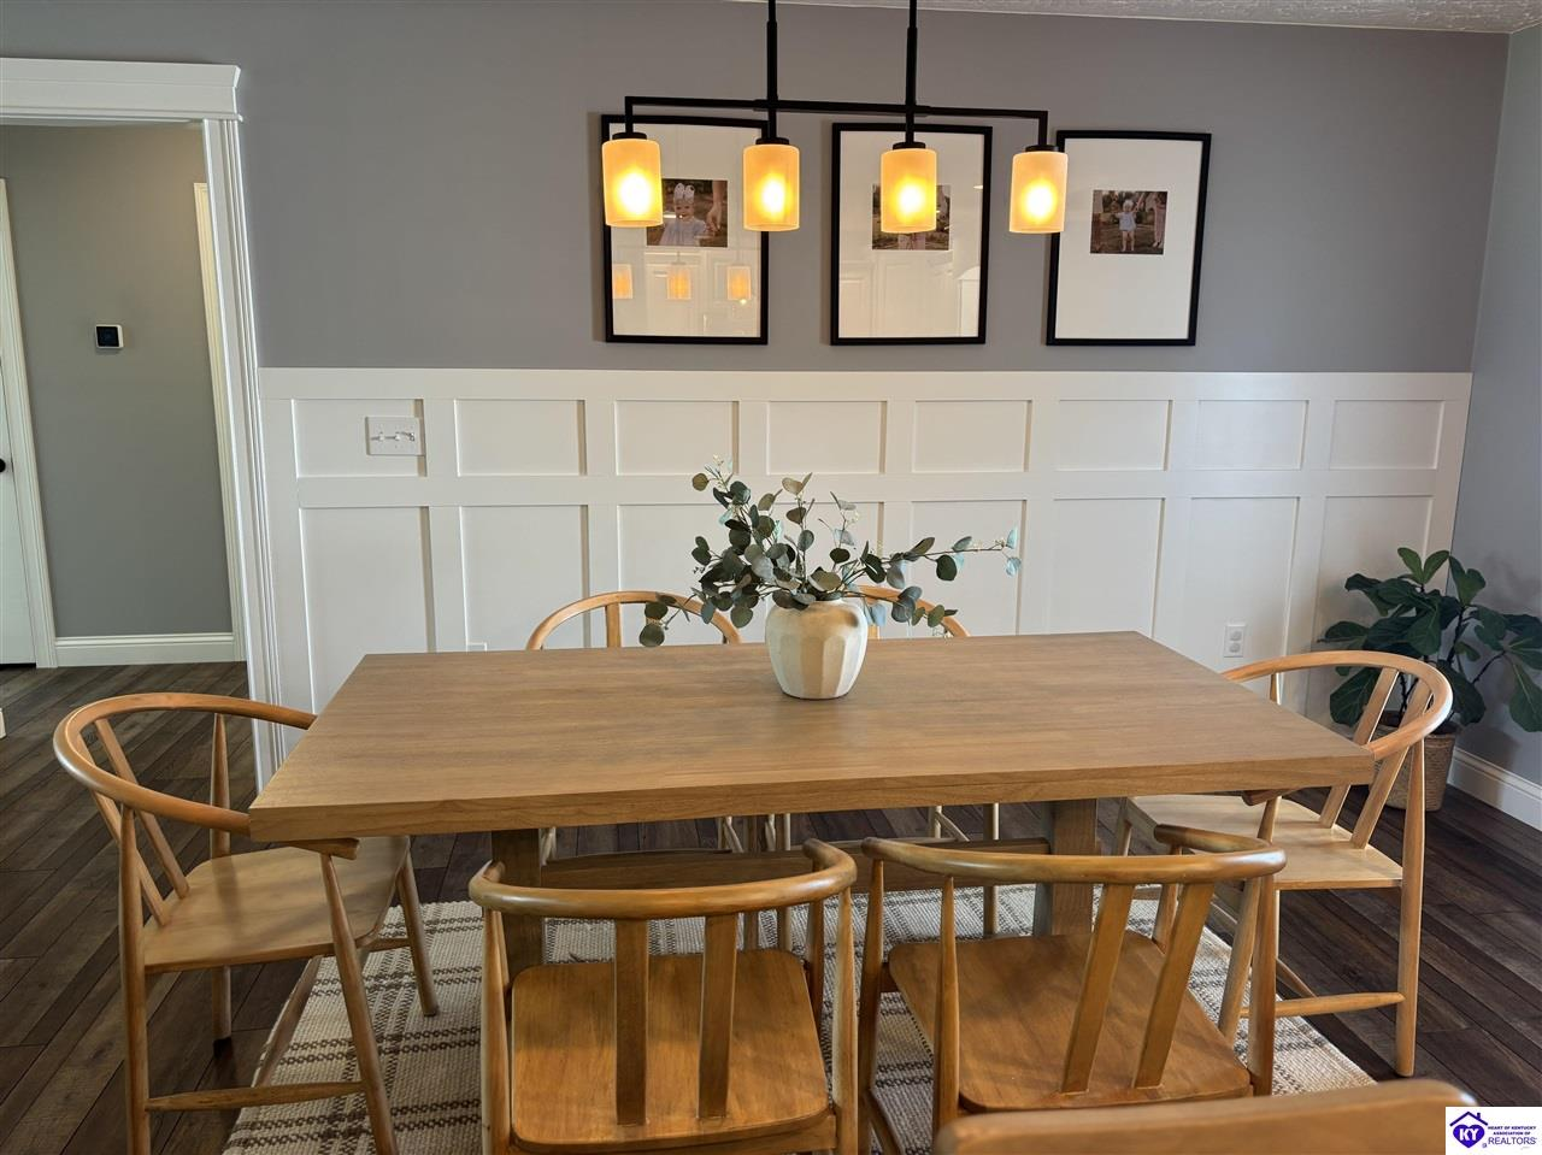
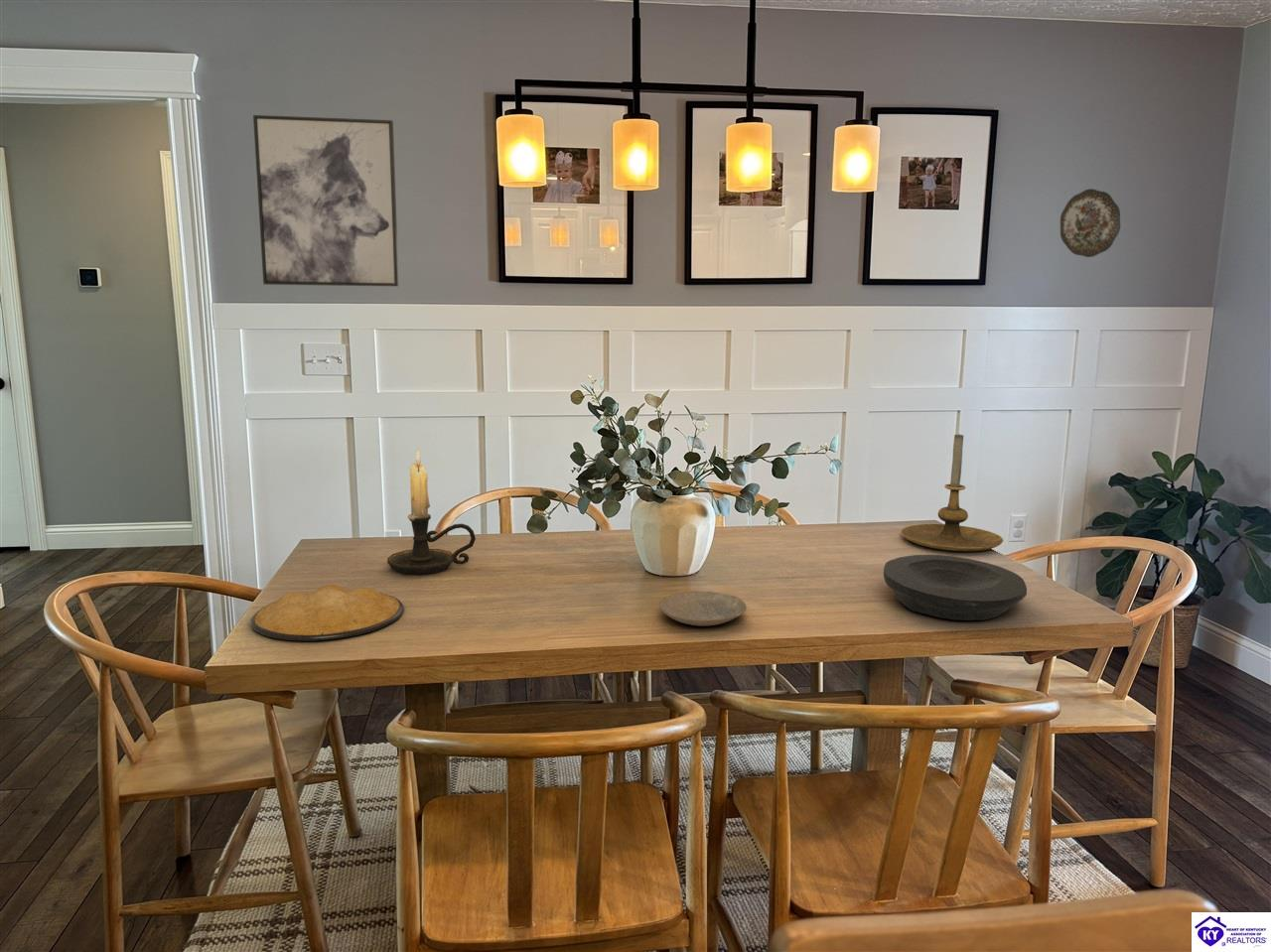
+ plate (328, 603)
+ wall art (328, 203)
+ plate (702, 611)
+ decorative plate (1088, 223)
+ plate (952, 589)
+ candle holder (429, 506)
+ candle holder (954, 487)
